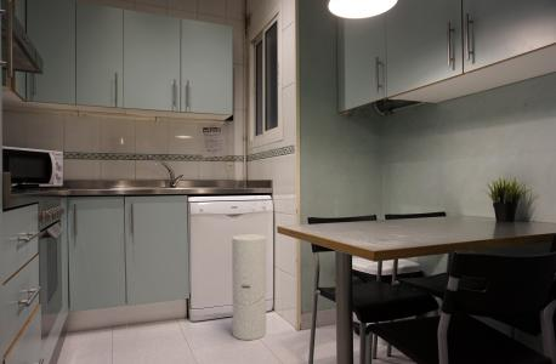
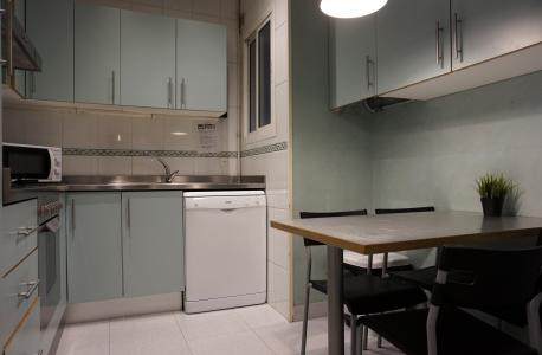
- cast (249, 284)
